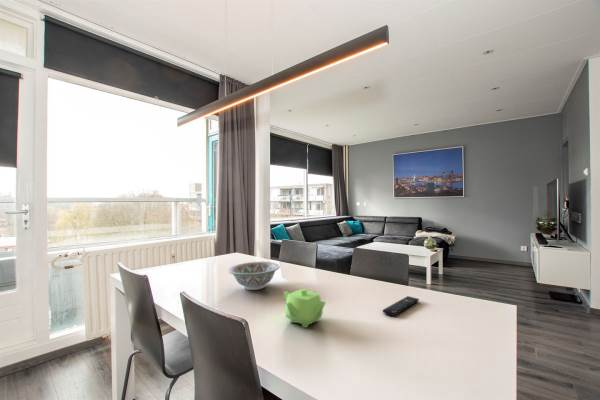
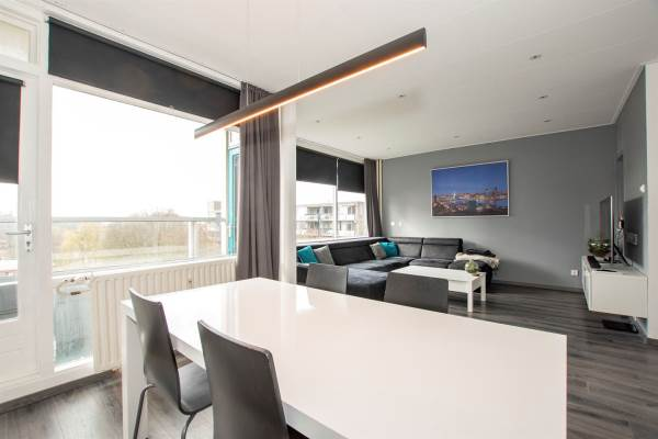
- teapot (302, 306)
- decorative bowl (254, 276)
- remote control (401, 305)
